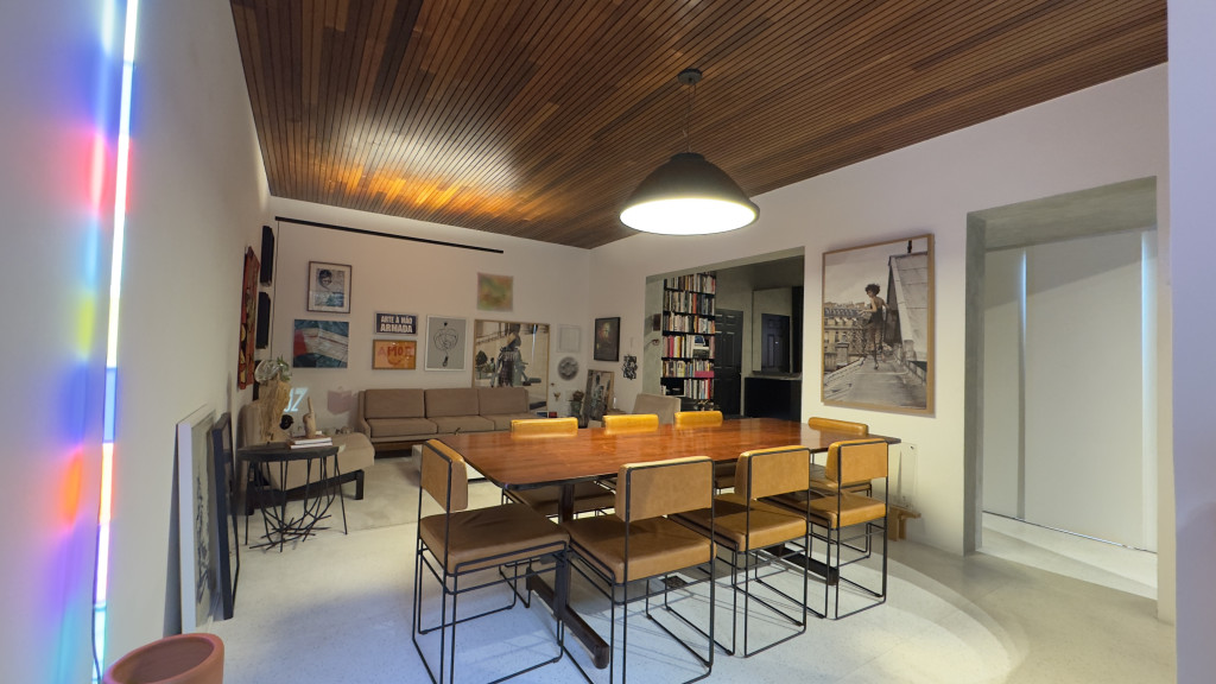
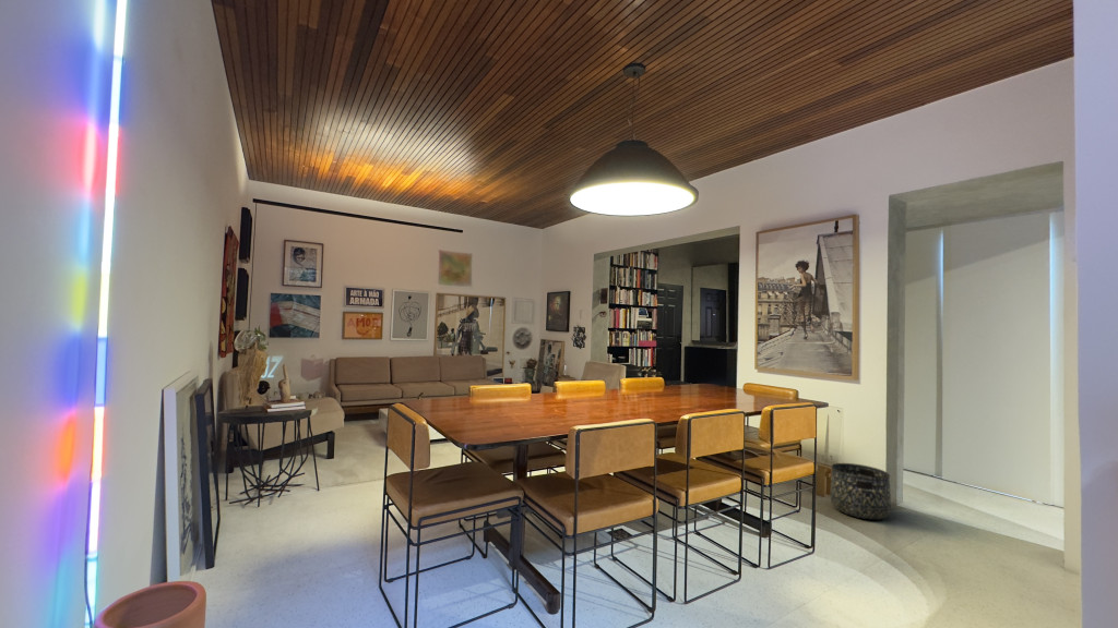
+ basket (859, 491)
